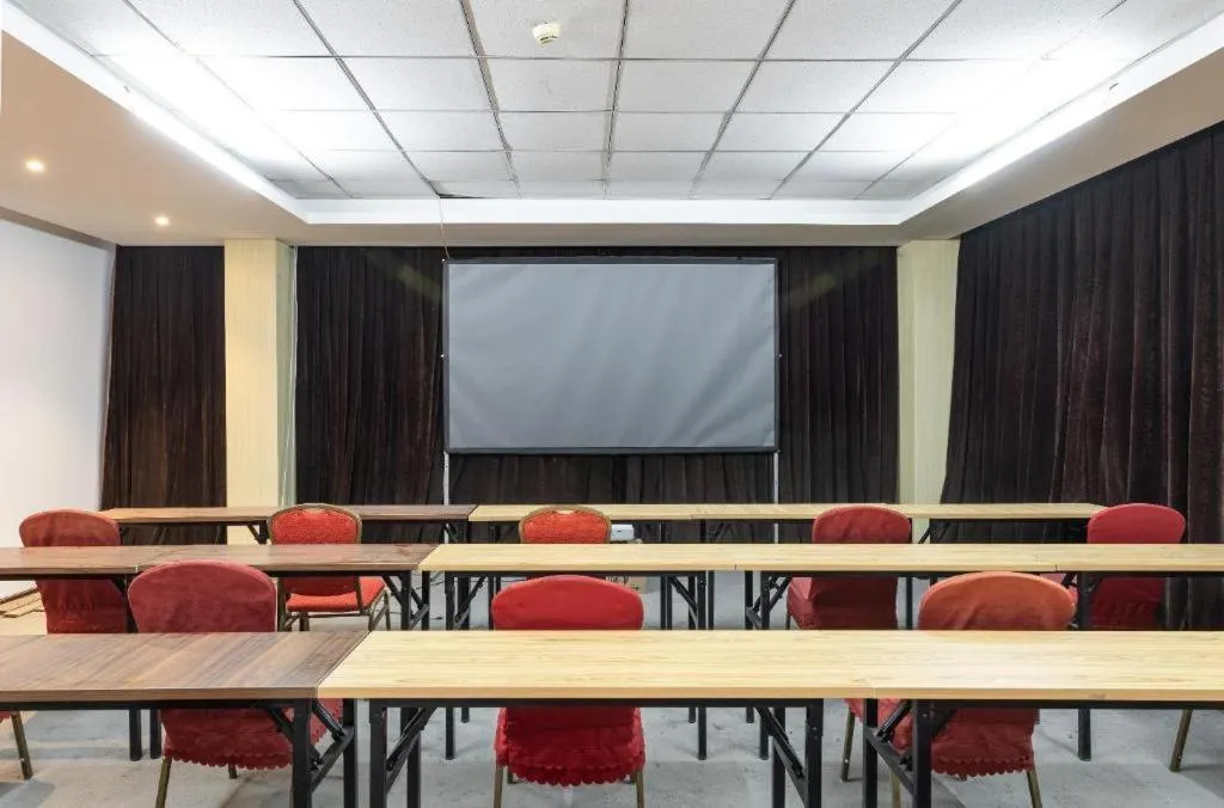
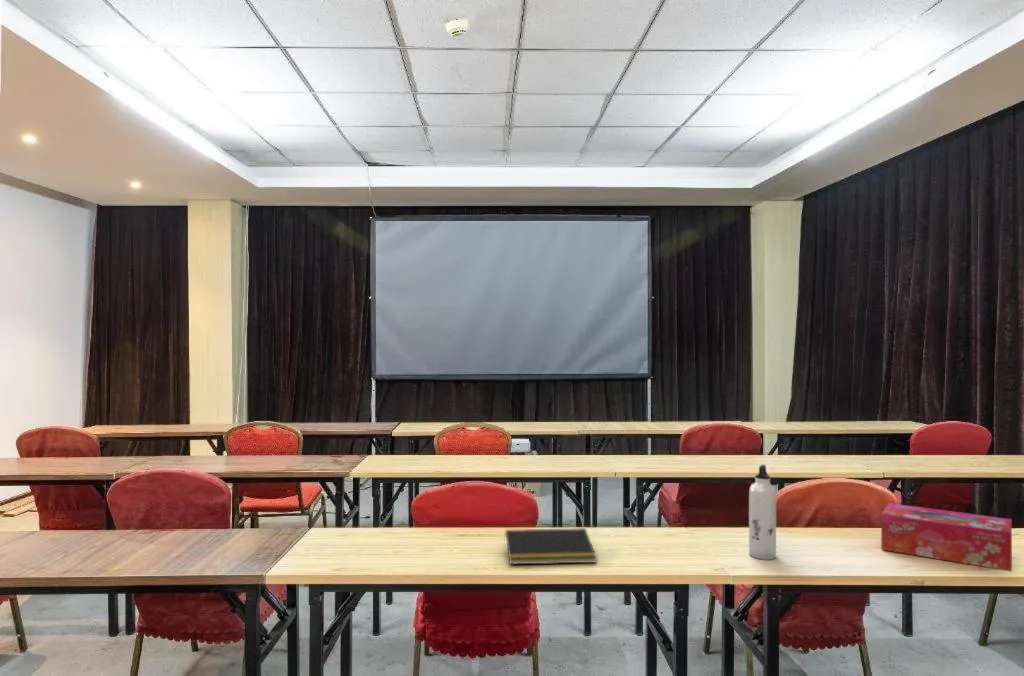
+ tissue box (945, 534)
+ water bottle (762, 510)
+ notepad (549, 545)
